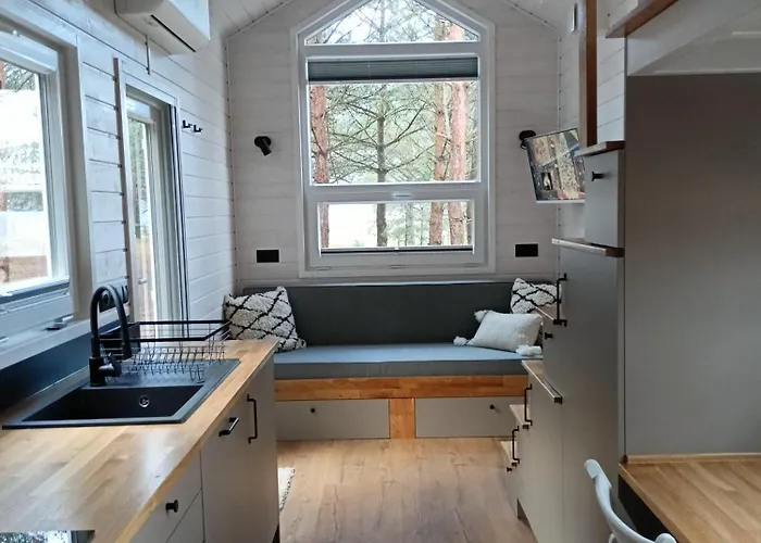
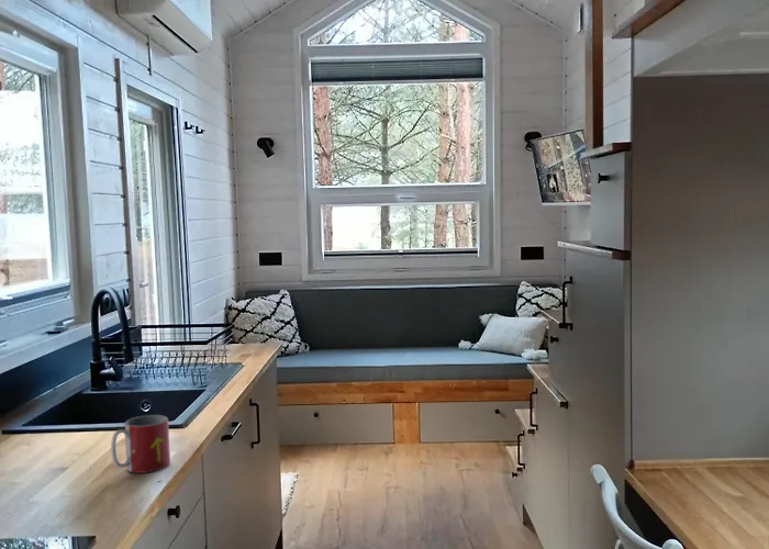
+ mug (140, 445)
